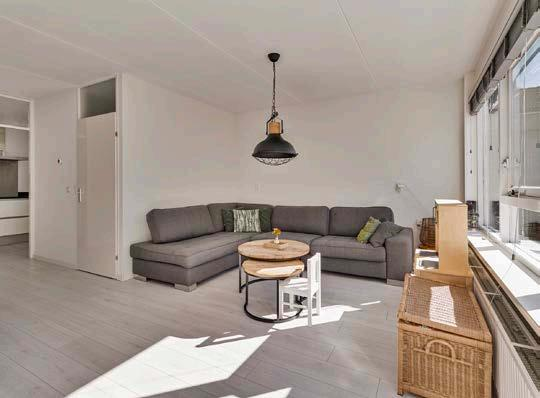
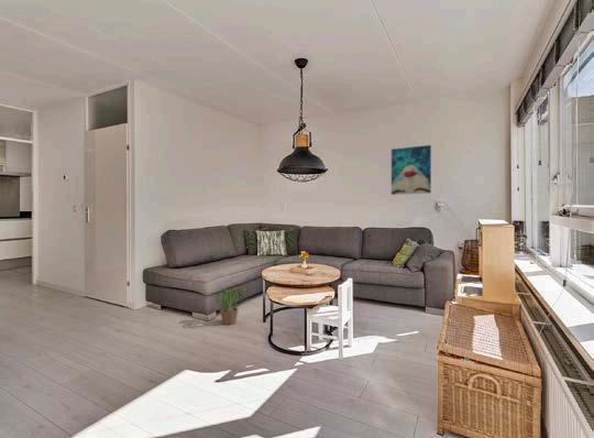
+ potted plant (228, 305)
+ wall art (410, 171)
